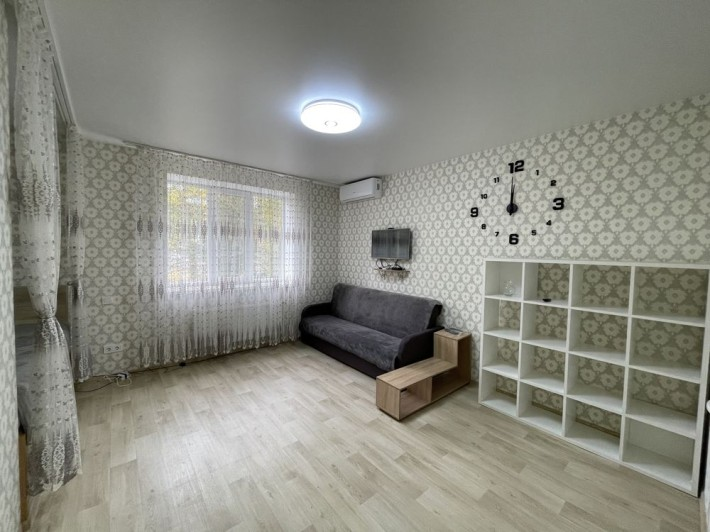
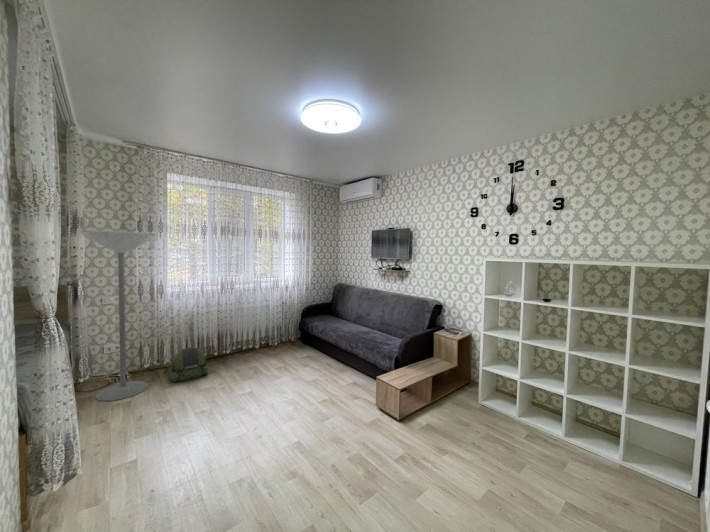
+ floor lamp (121, 312)
+ backpack (188, 360)
